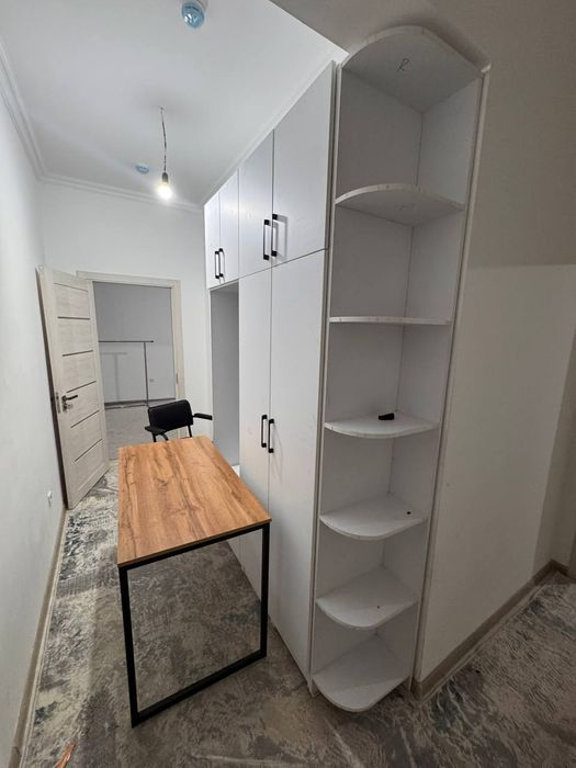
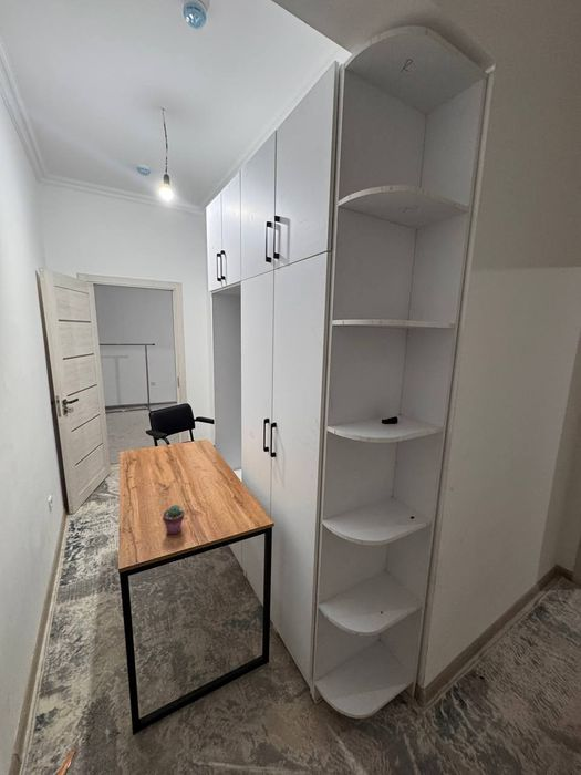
+ potted succulent (174, 518)
